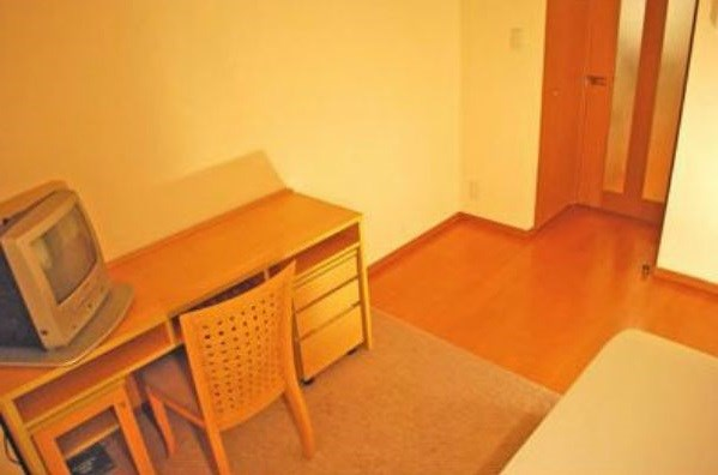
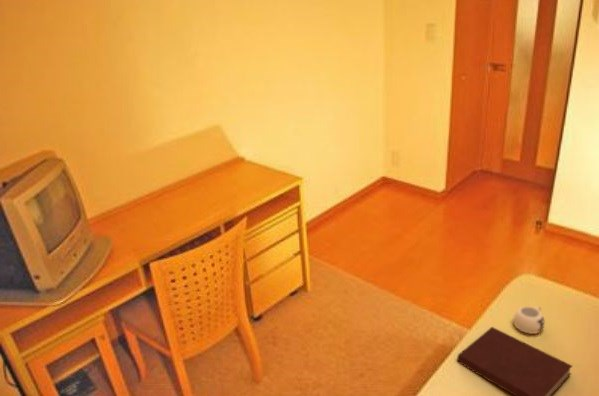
+ notebook (512, 364)
+ mug (531, 317)
